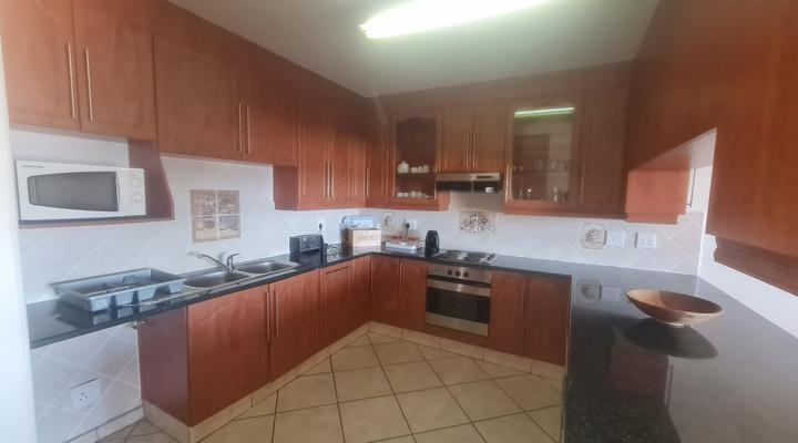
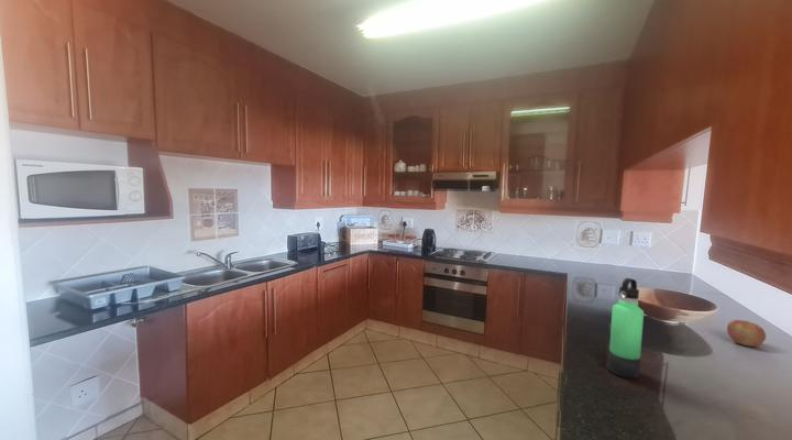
+ apple (745, 332)
+ thermos bottle (626, 324)
